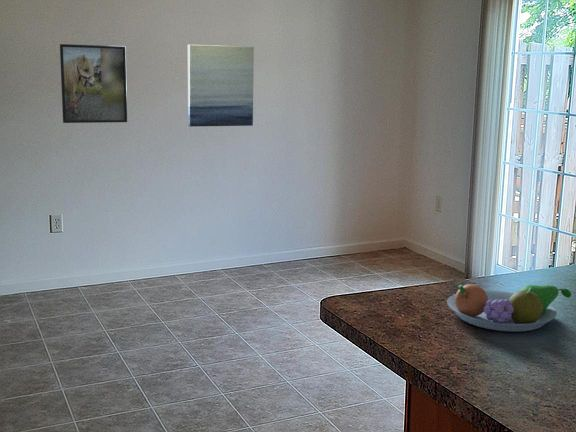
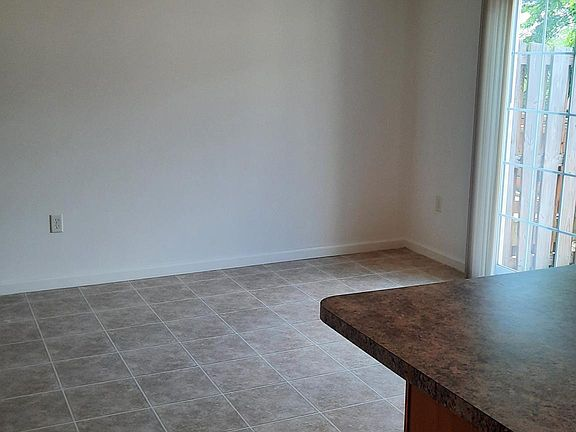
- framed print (94, 84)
- fruit bowl (506, 297)
- wall art (221, 86)
